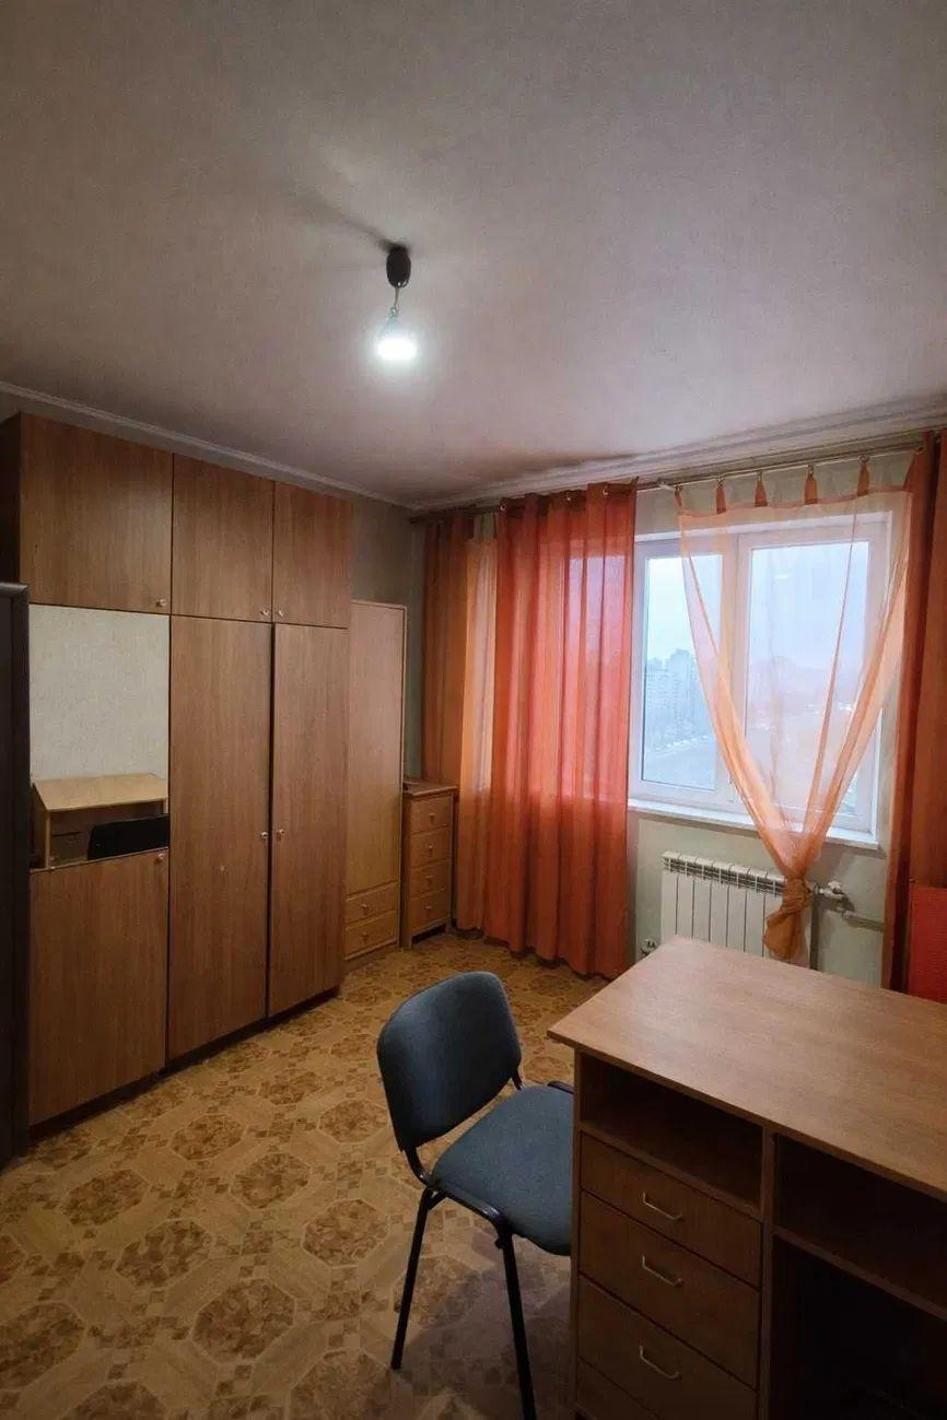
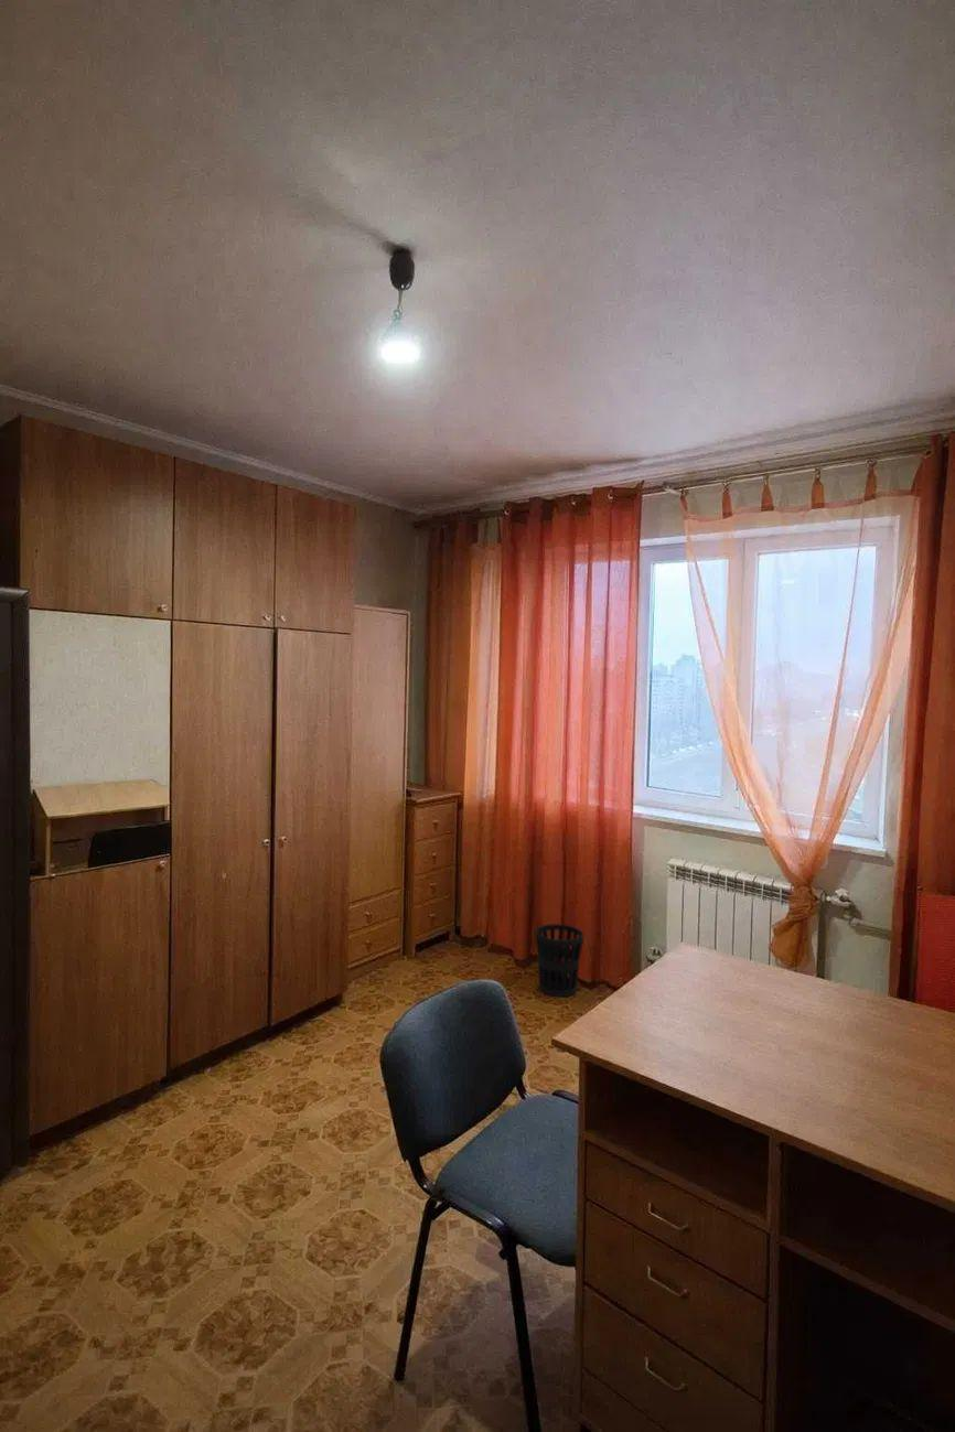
+ wastebasket (558, 960)
